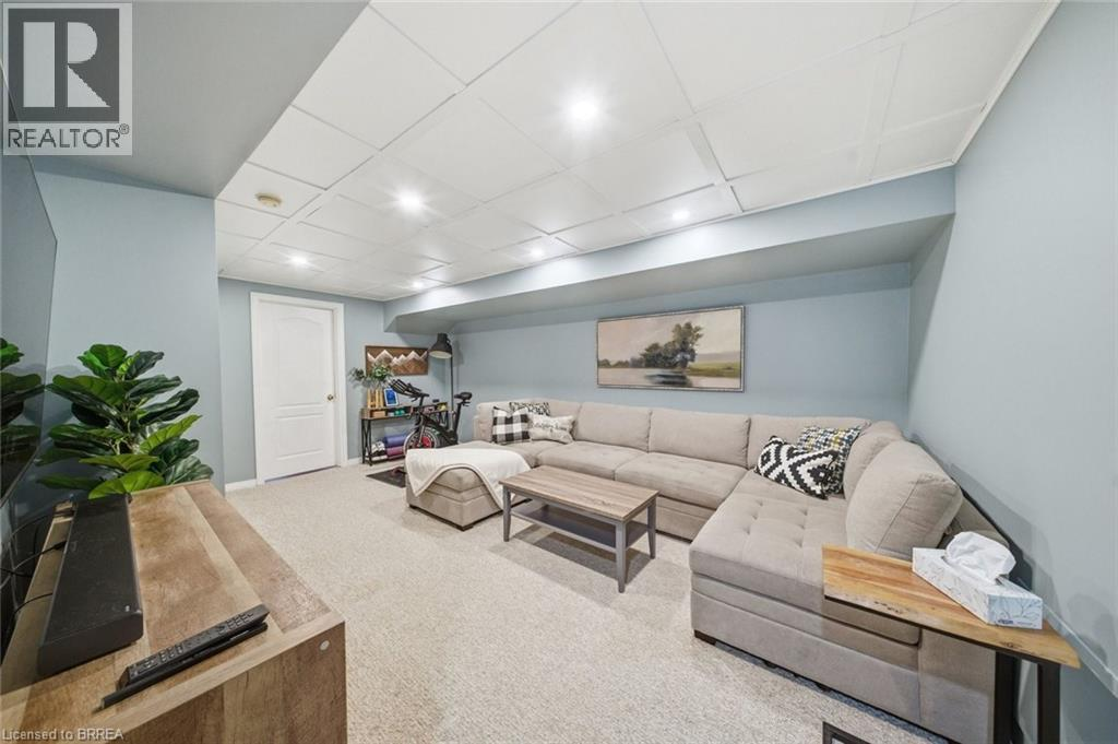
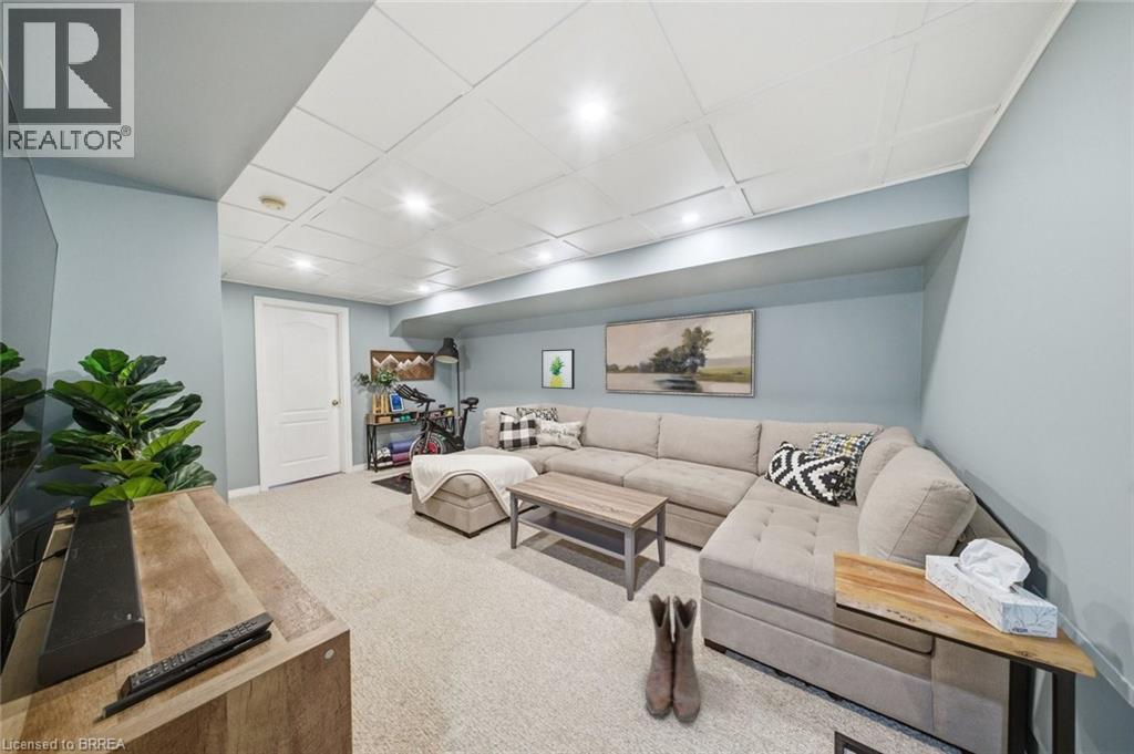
+ wall art (557, 369)
+ boots (672, 648)
